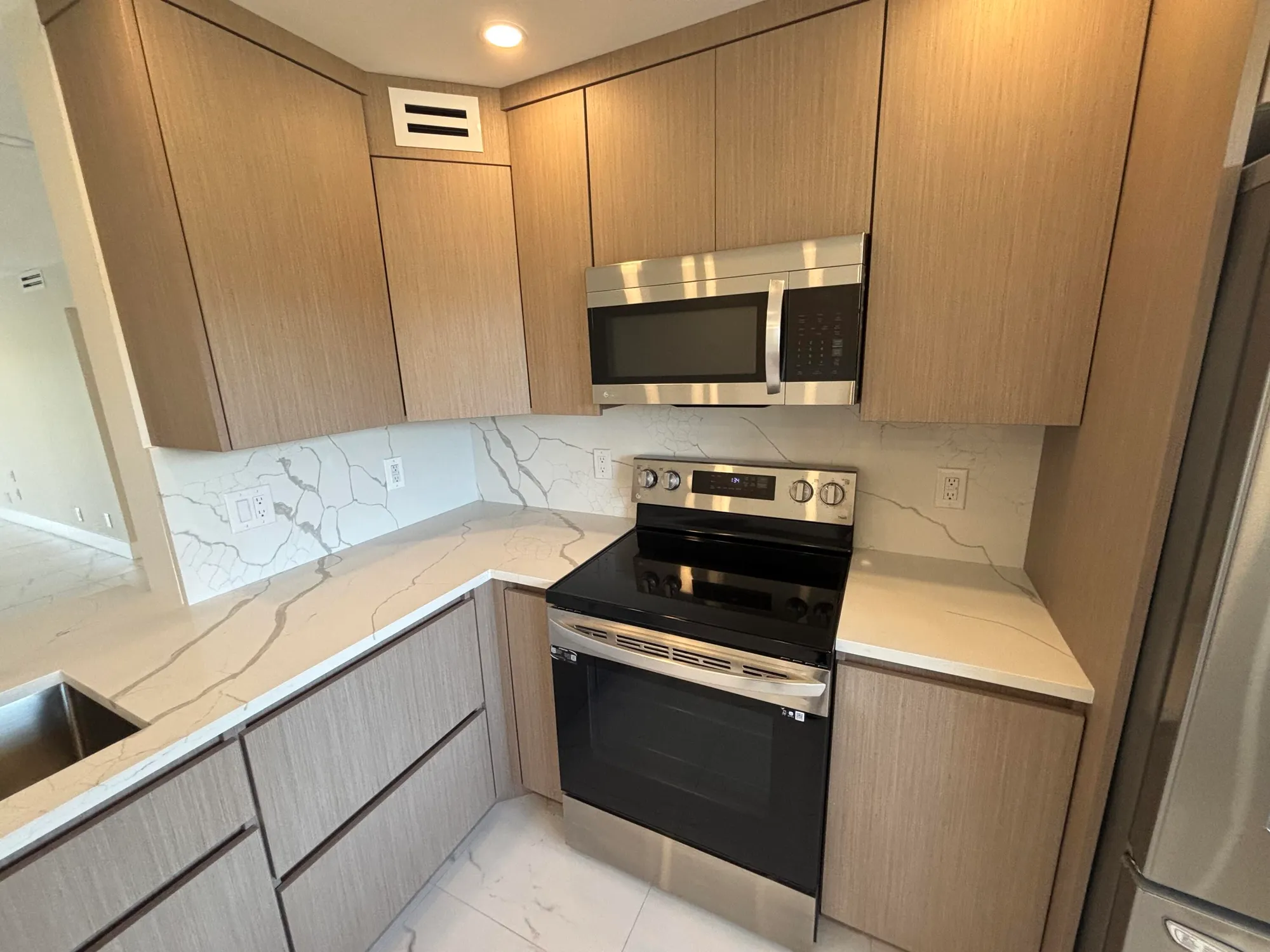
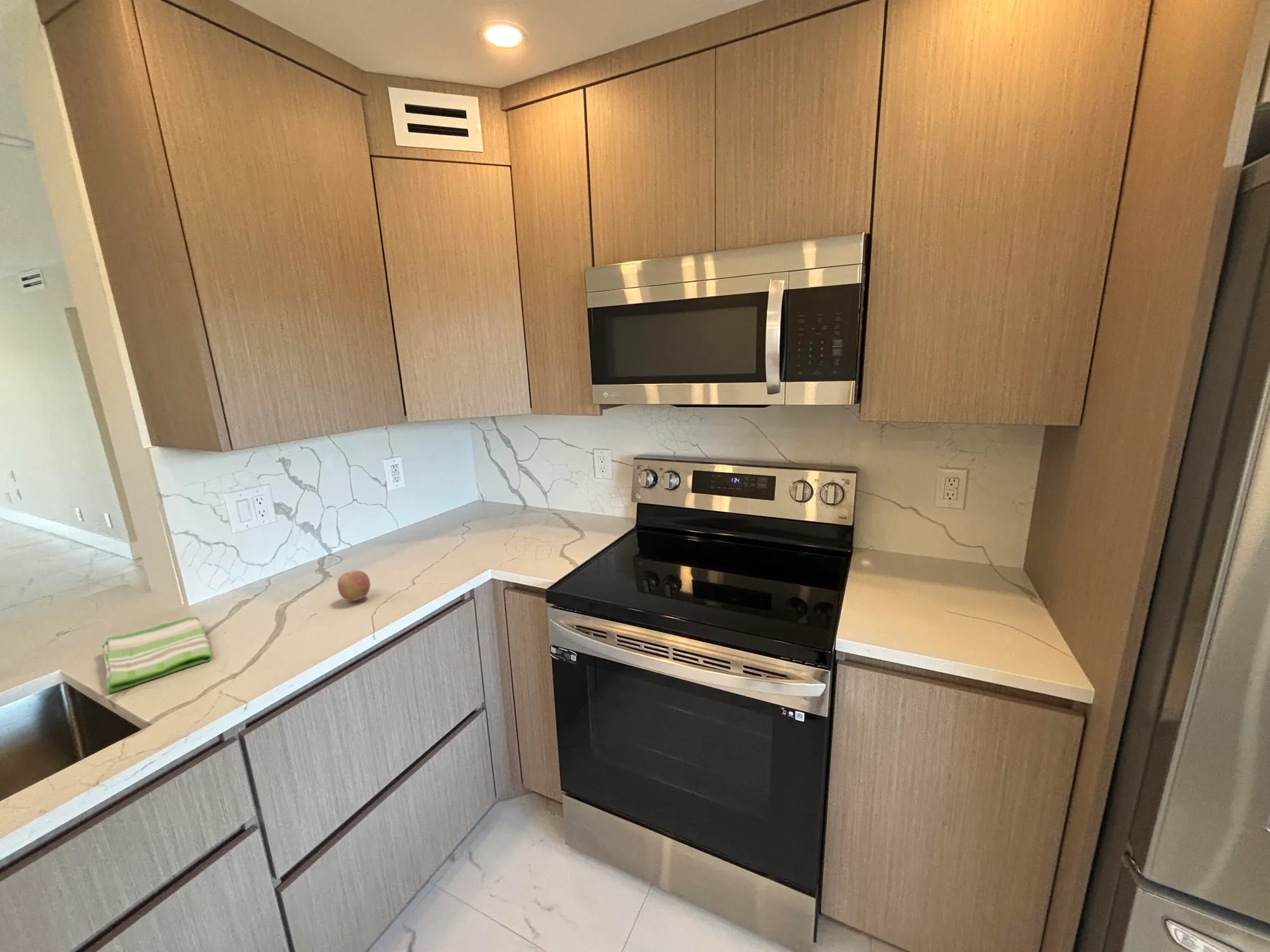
+ dish towel (157, 649)
+ fruit (354, 586)
